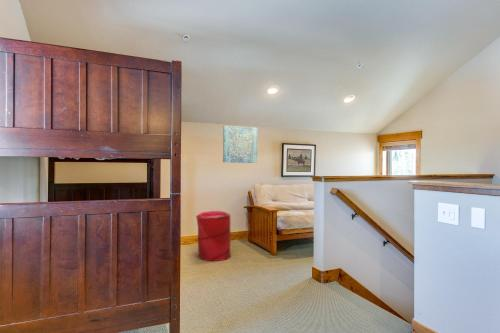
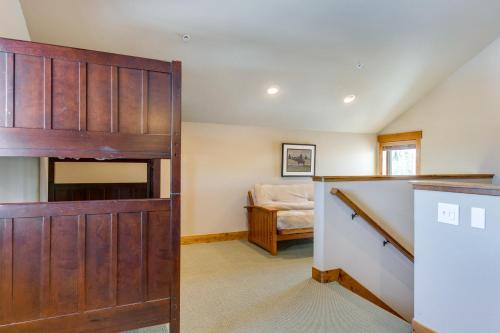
- wall art (240, 144)
- laundry hamper (213, 234)
